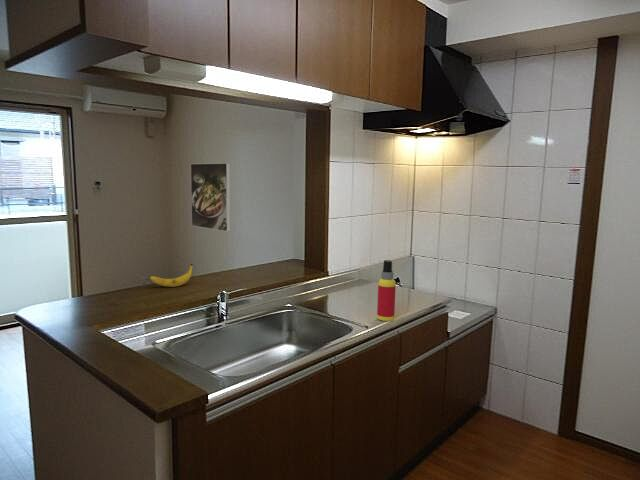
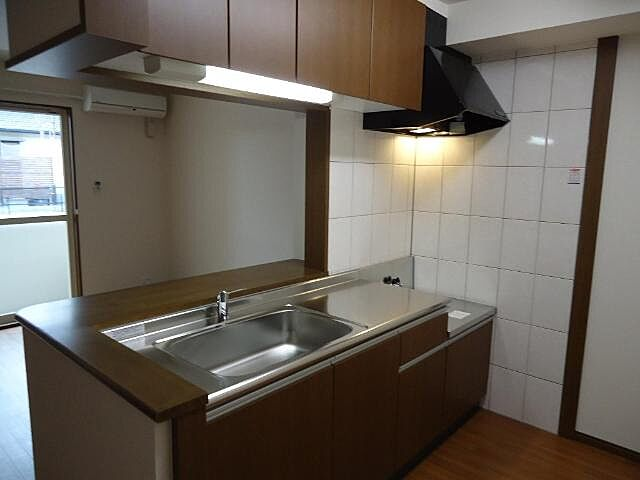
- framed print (209, 196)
- spray bottle (386, 290)
- banana (171, 279)
